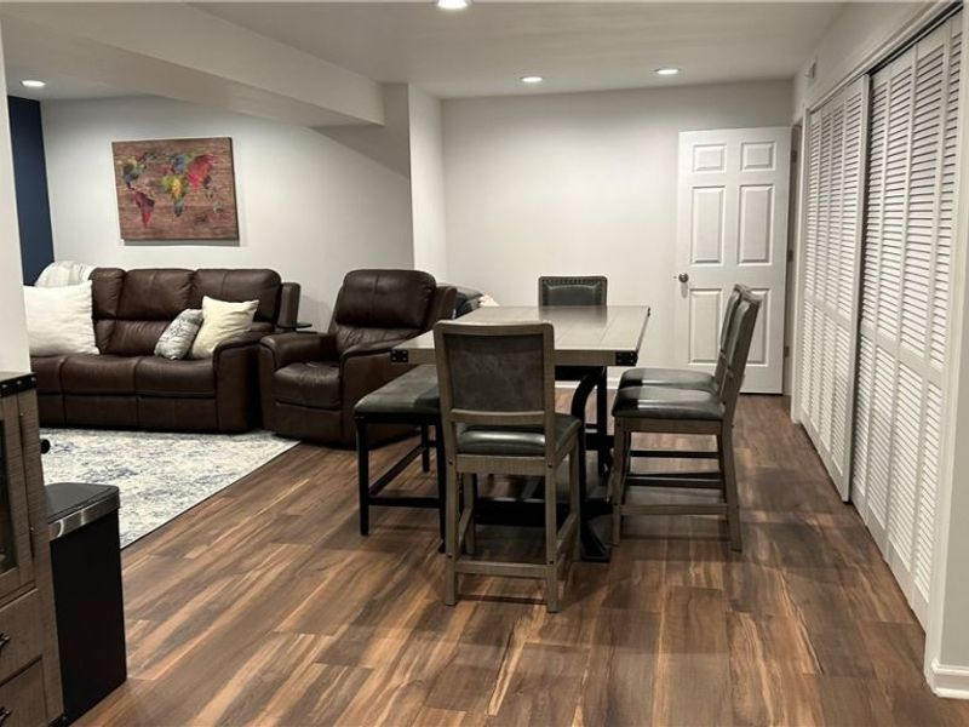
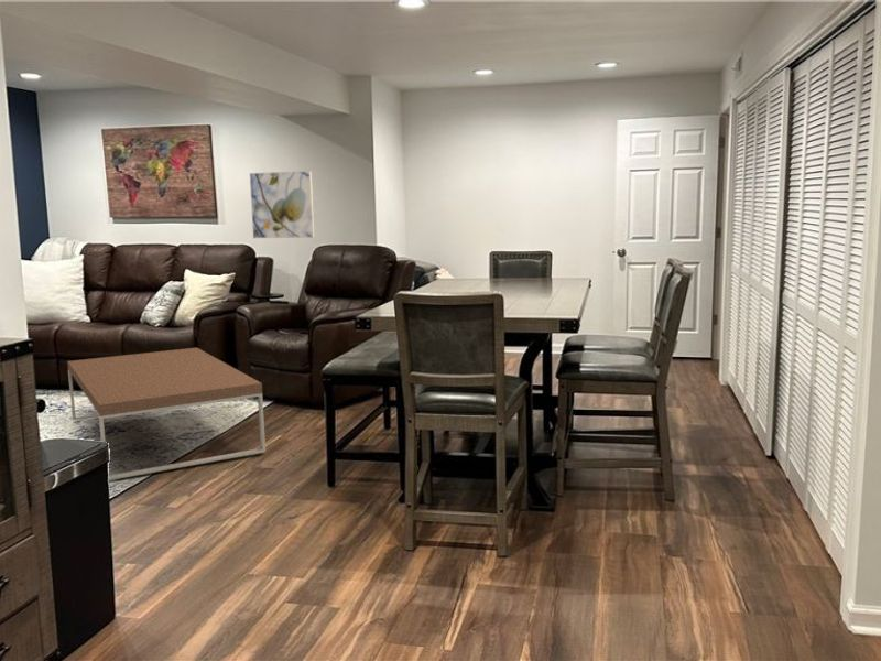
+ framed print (282, 205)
+ coffee table (159, 402)
